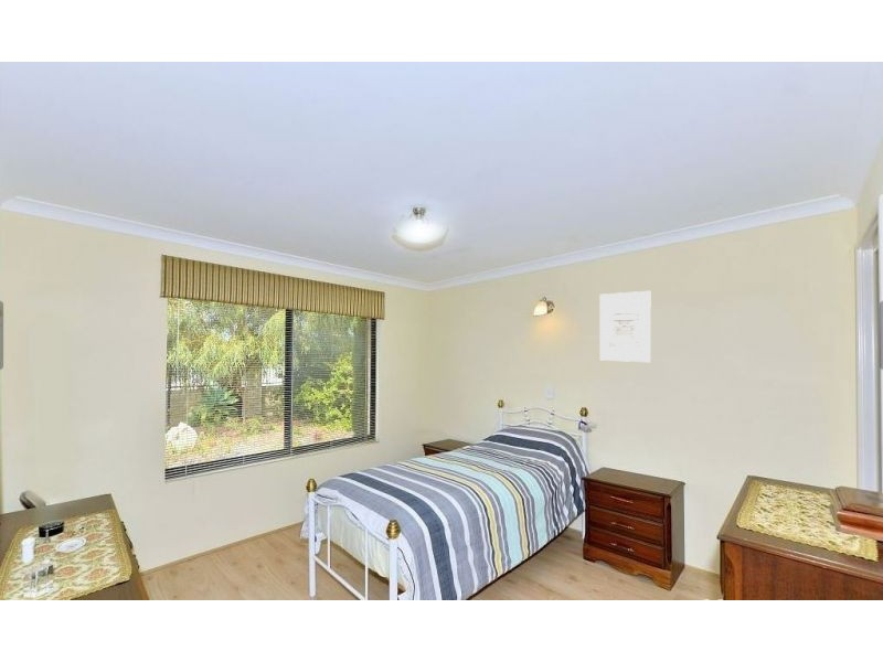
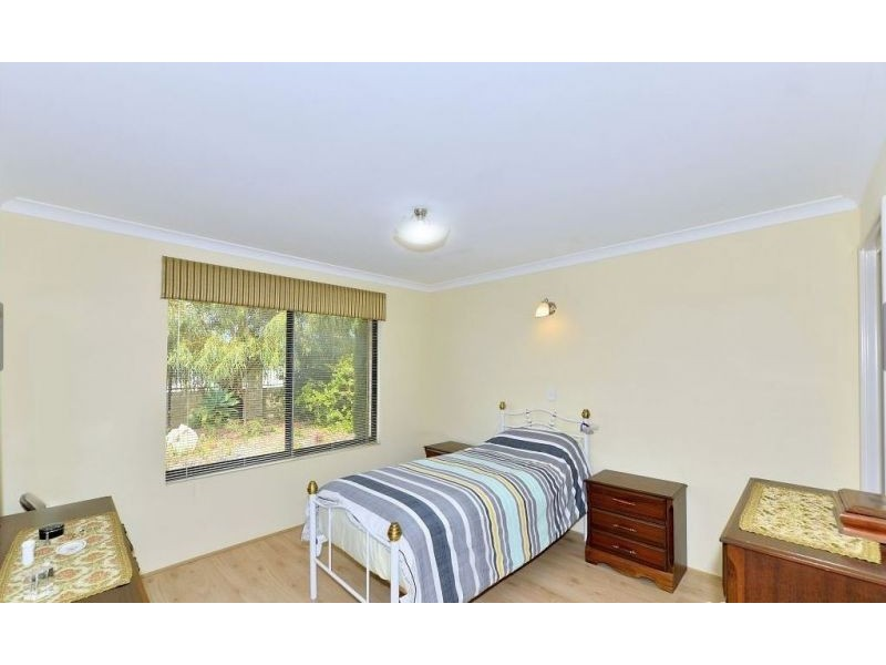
- wall art (624, 327)
